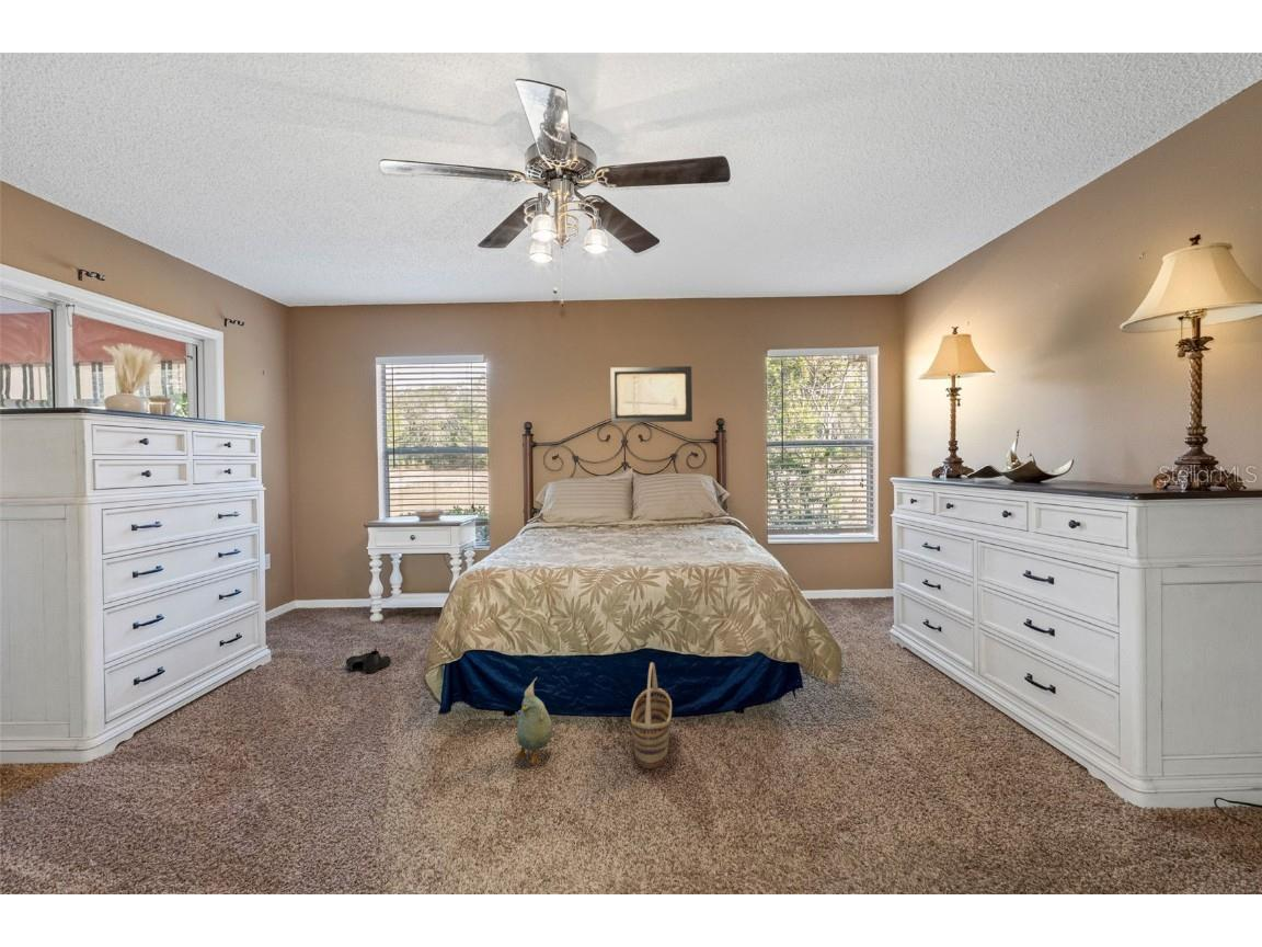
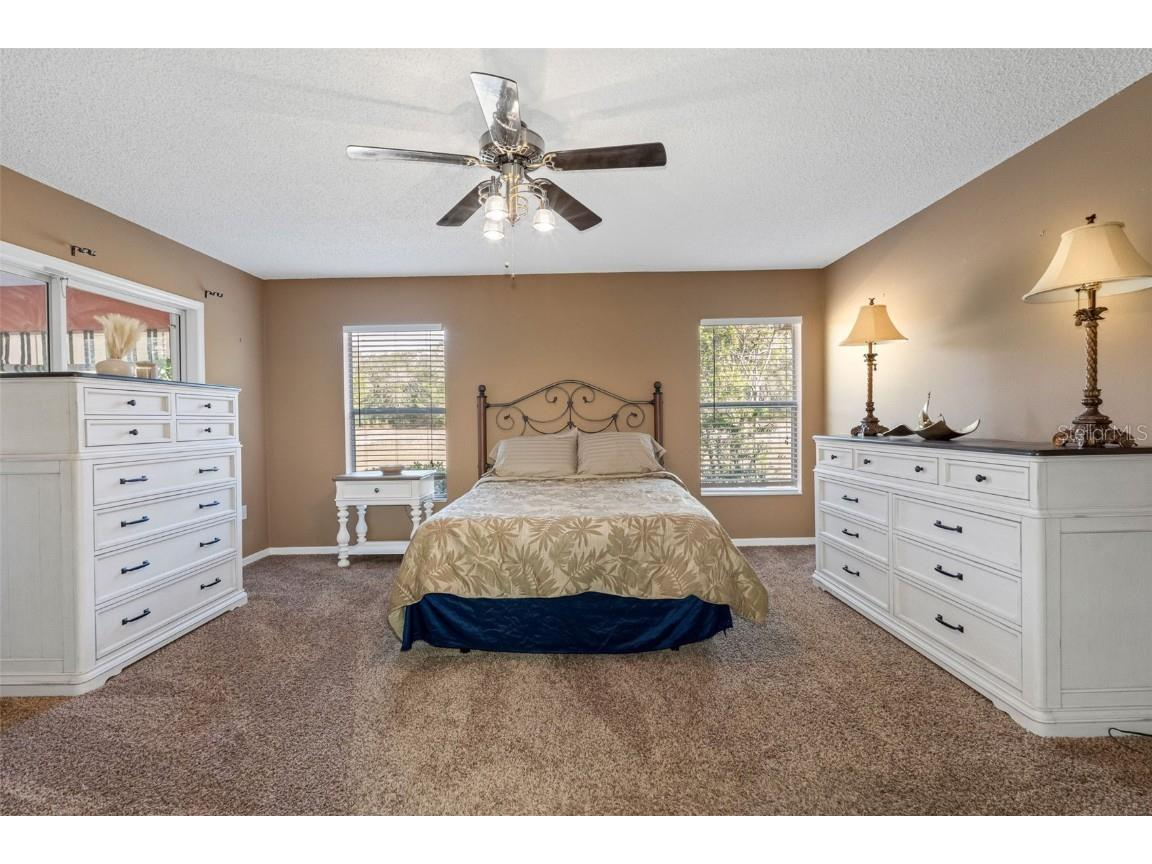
- basket (651, 707)
- wall art (651, 395)
- boots (366, 657)
- plush toy (532, 718)
